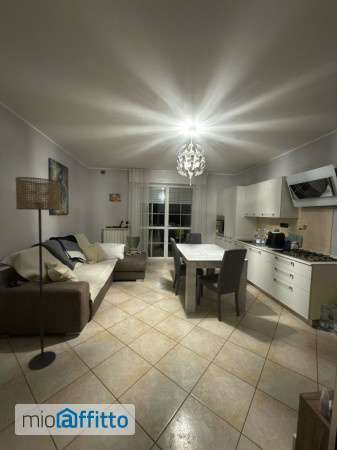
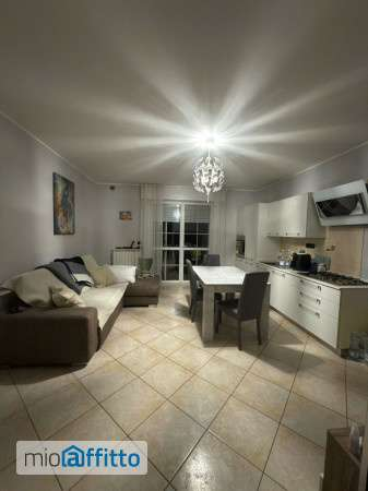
- floor lamp (40, 273)
